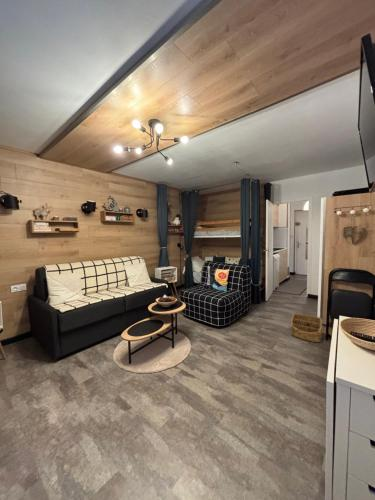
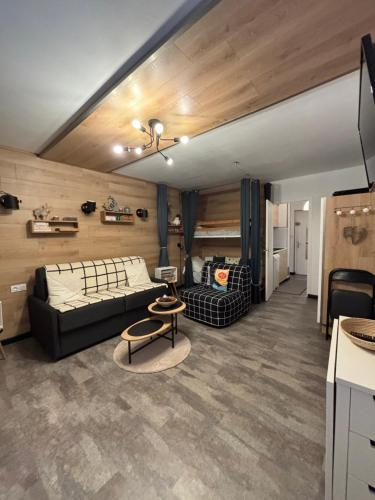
- basket (305, 327)
